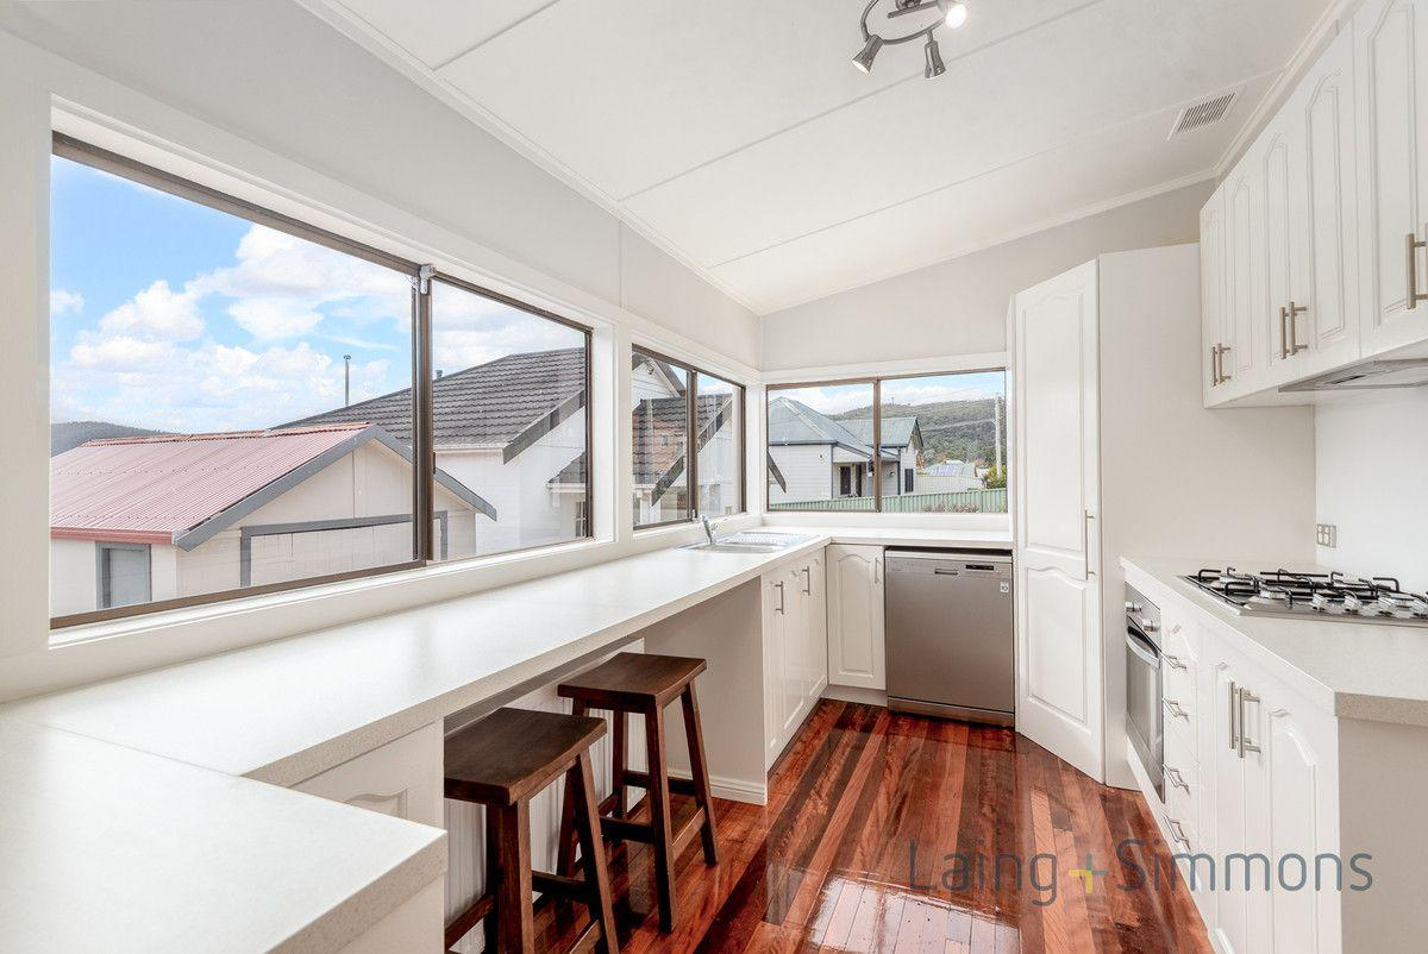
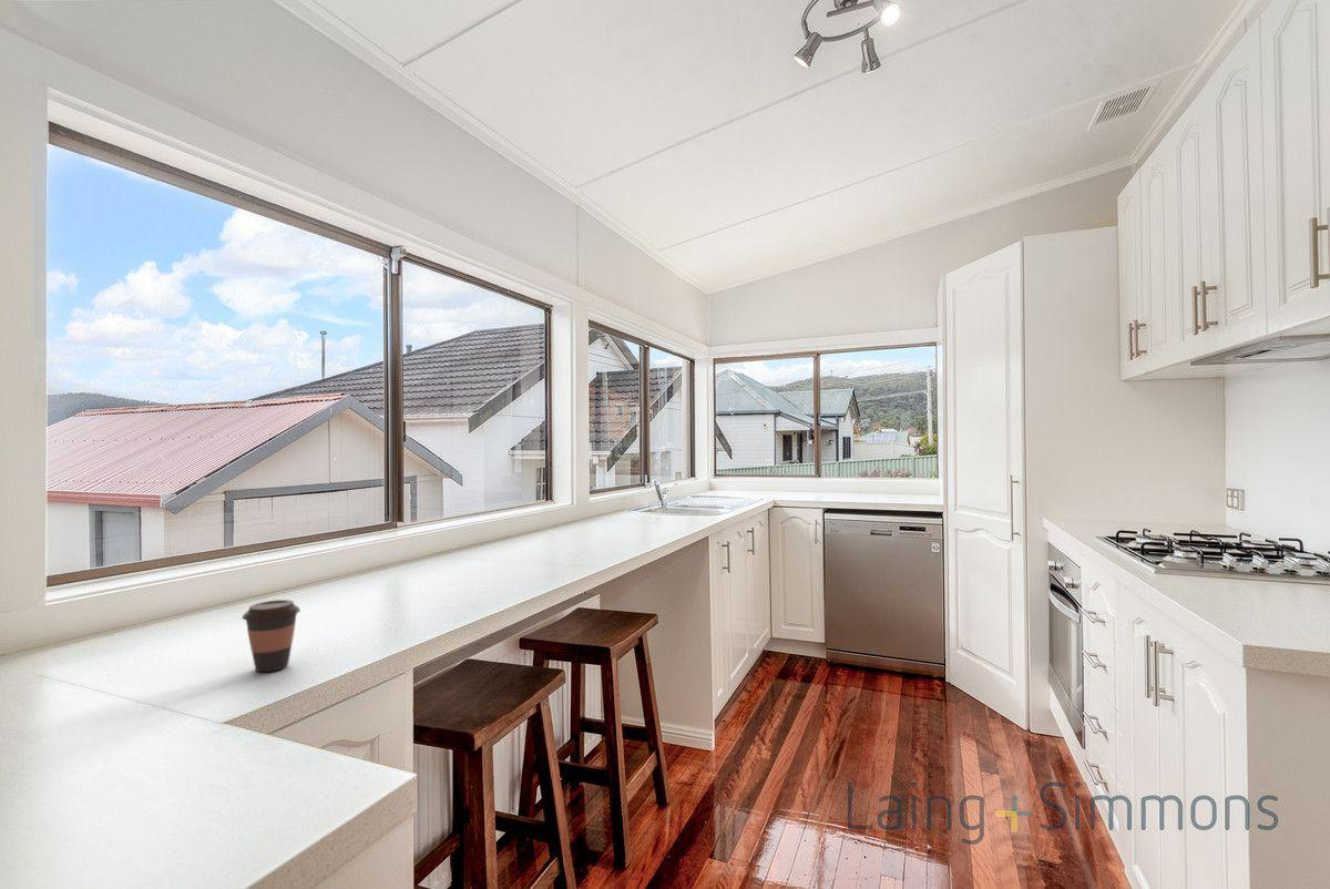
+ coffee cup (272, 635)
